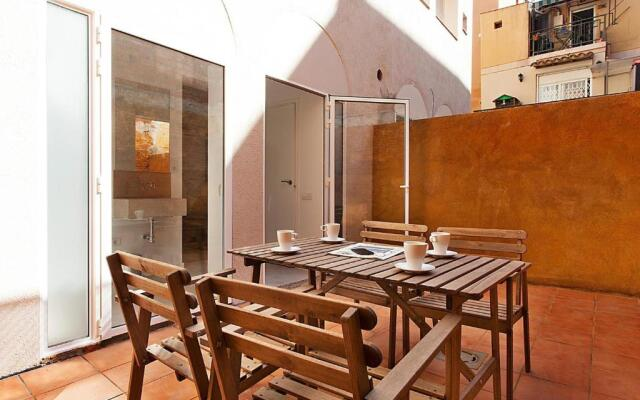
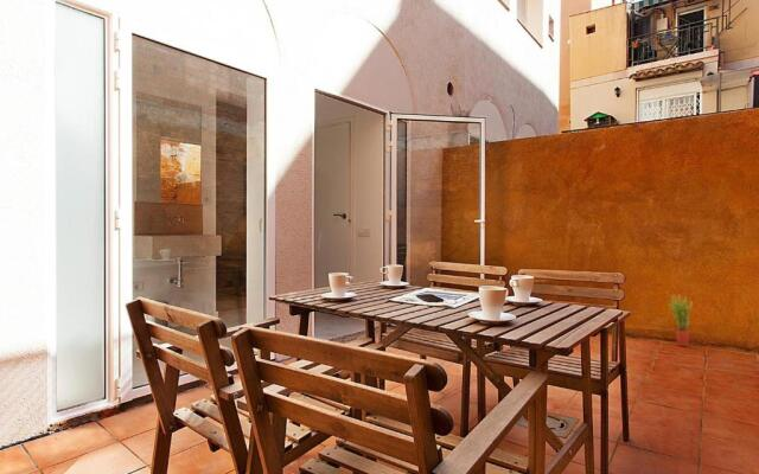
+ potted plant (680, 320)
